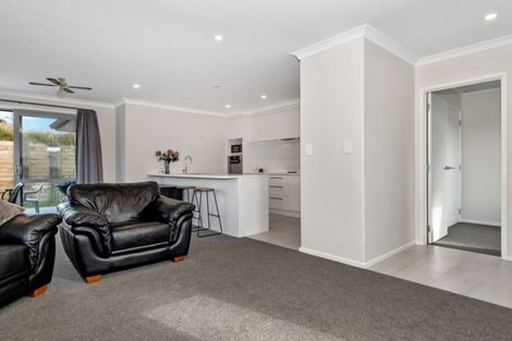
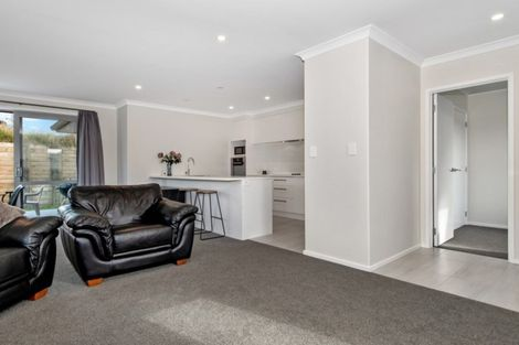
- ceiling fan (61, 88)
